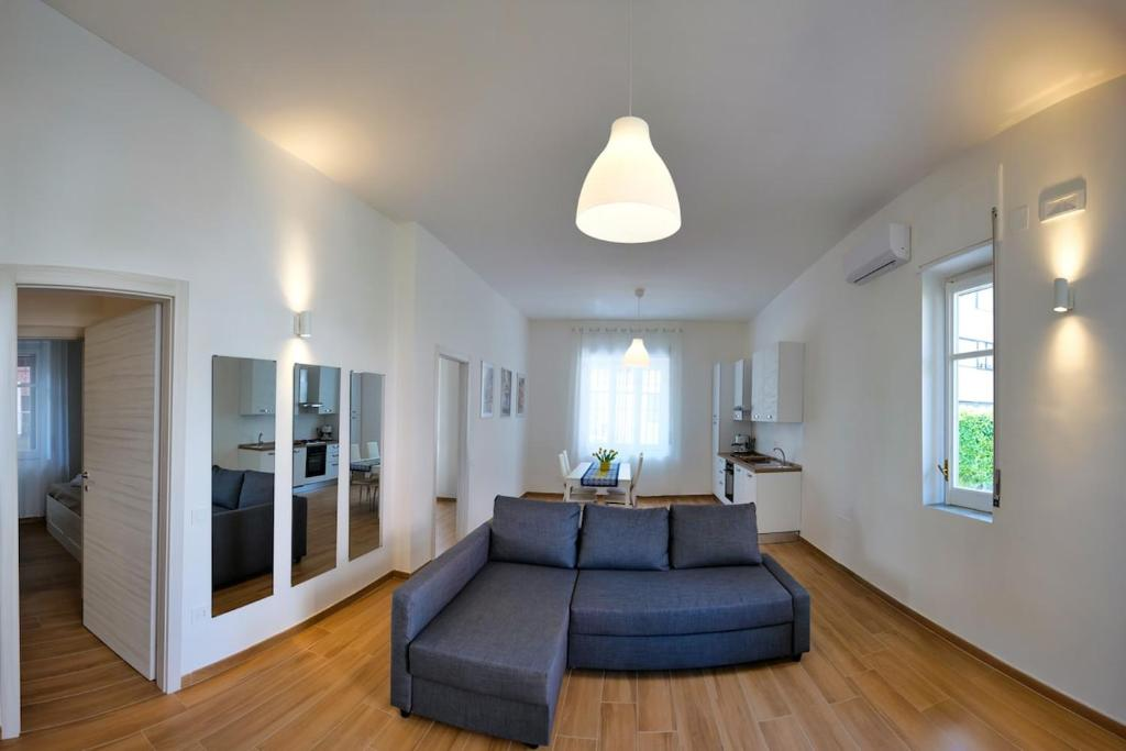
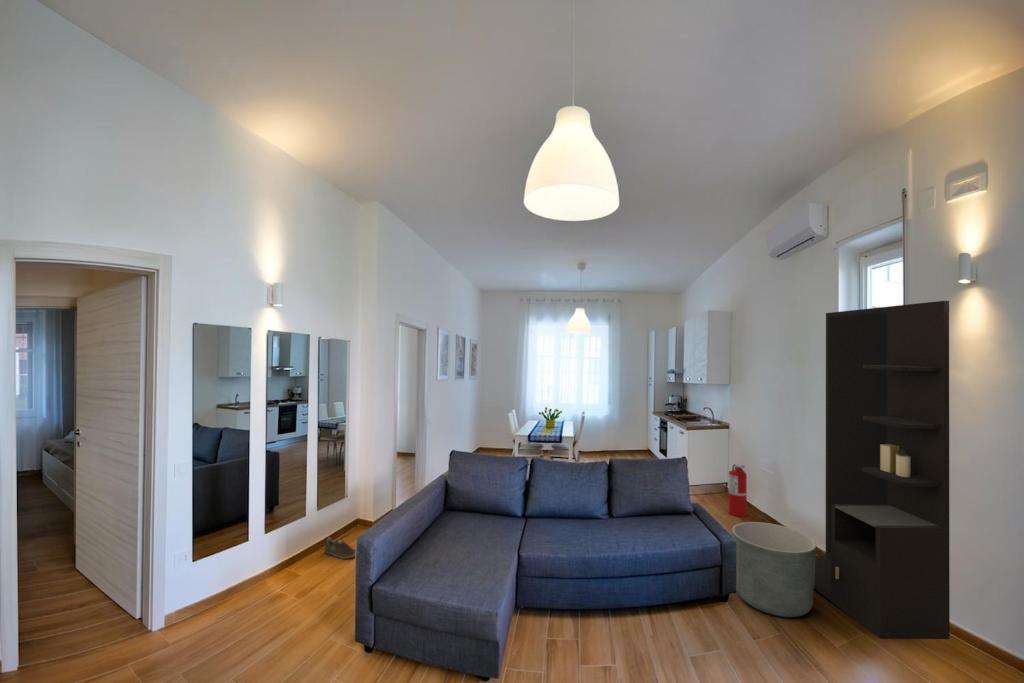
+ fire extinguisher (737, 488)
+ storage cabinet (849, 451)
+ planter (772, 568)
+ sneaker (340, 547)
